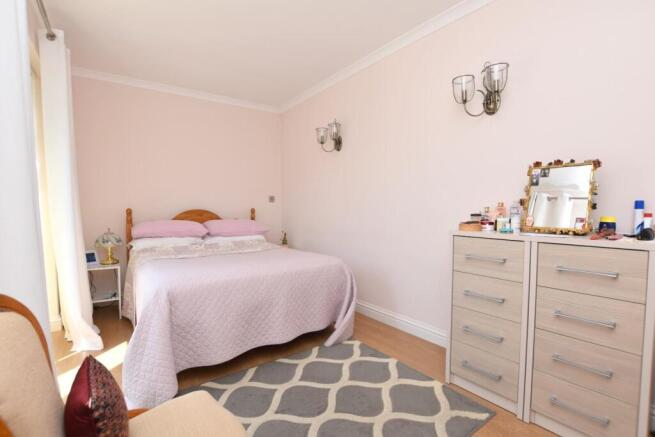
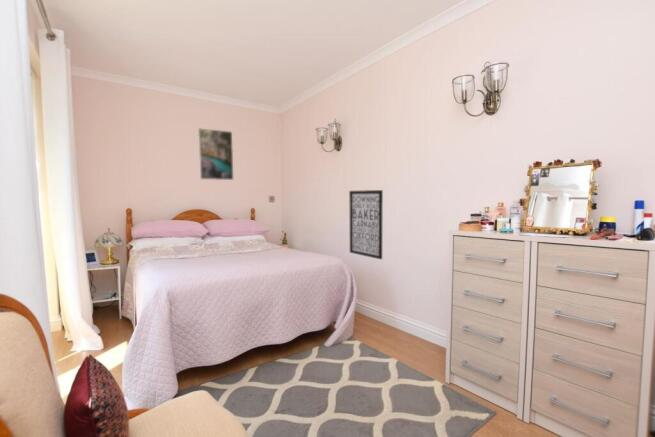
+ wall art (365, 223)
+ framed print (216, 155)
